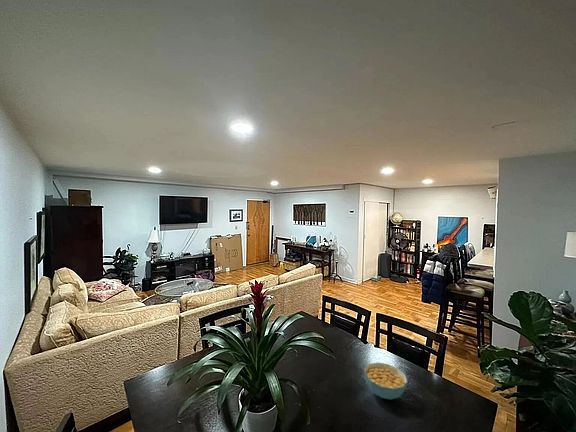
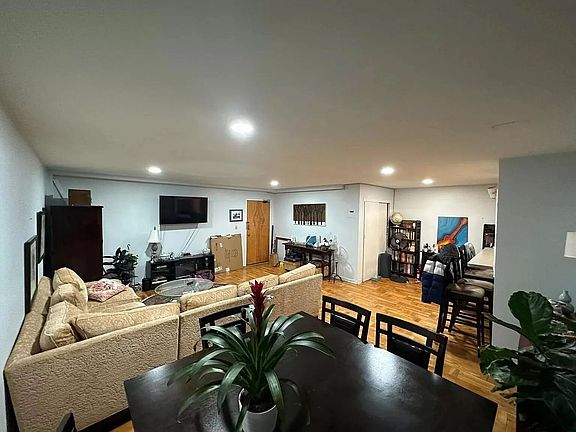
- cereal bowl (384, 384)
